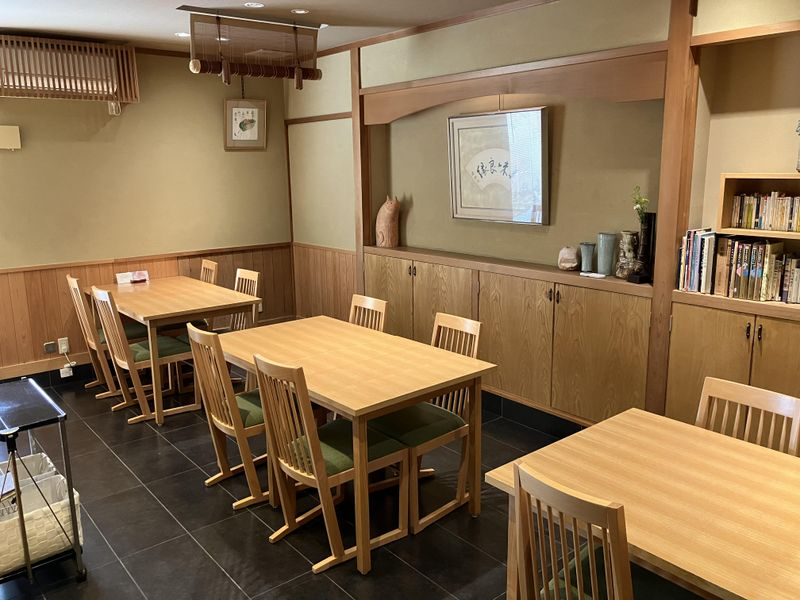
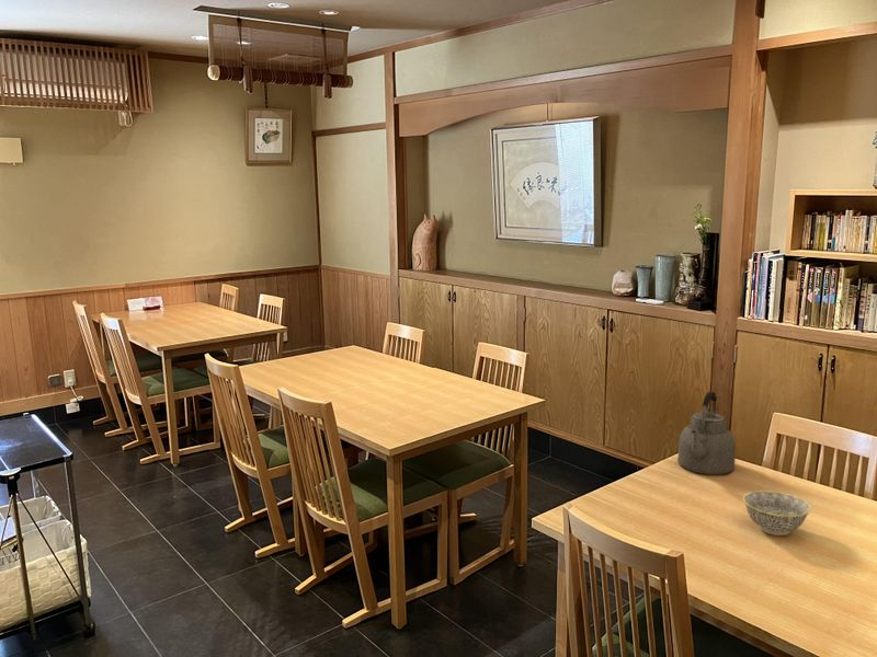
+ bowl (775, 516)
+ kettle (704, 433)
